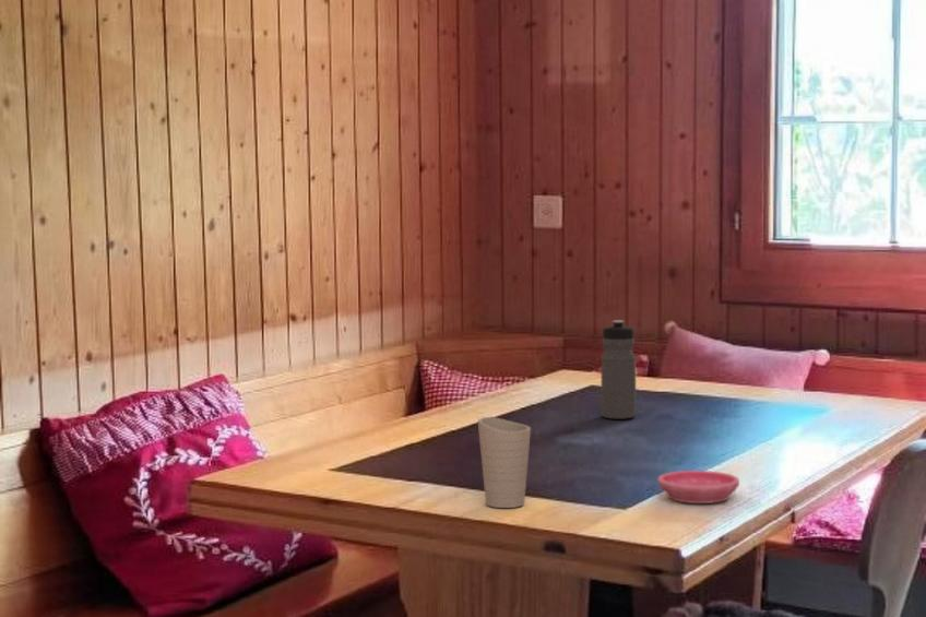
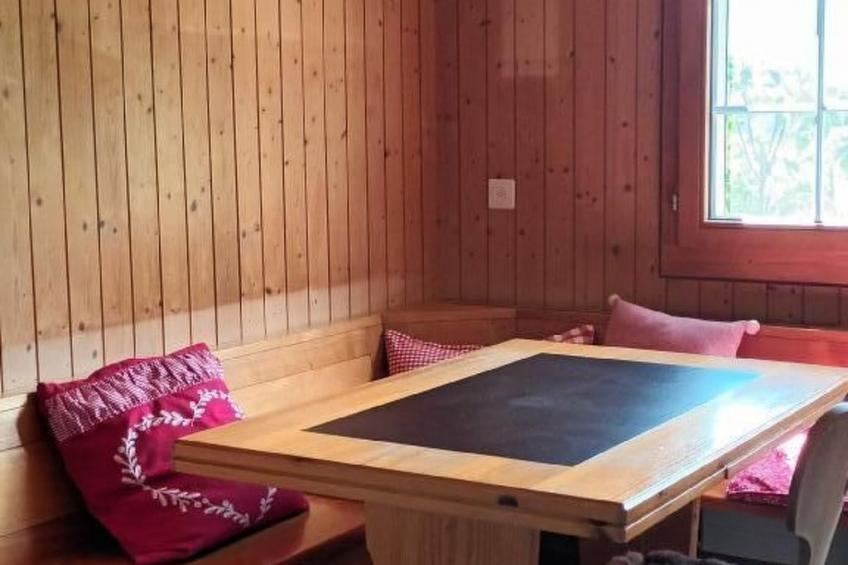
- saucer (698, 487)
- water bottle (618, 368)
- cup (504, 461)
